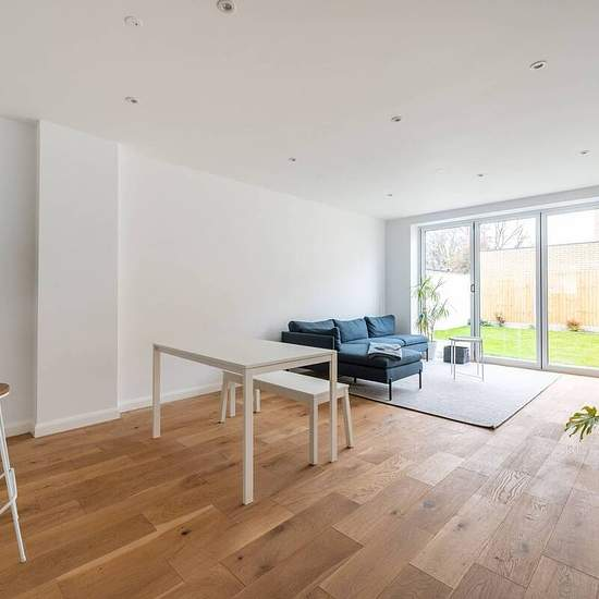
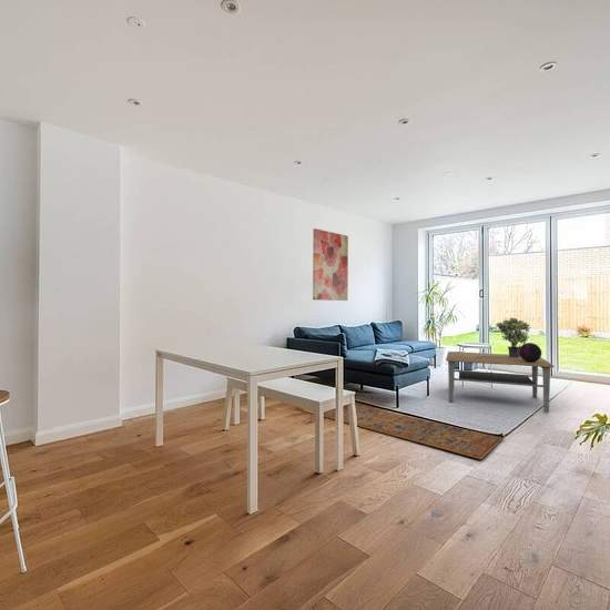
+ potted plant (511, 336)
+ decorative orb (530, 352)
+ coffee table (494, 378)
+ rug (386, 421)
+ wall art (331, 266)
